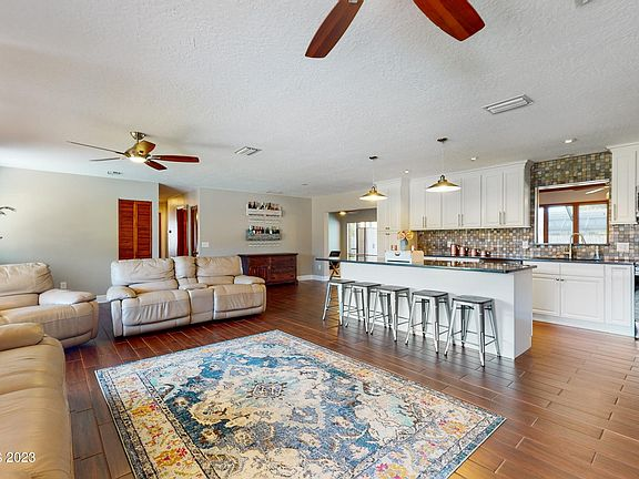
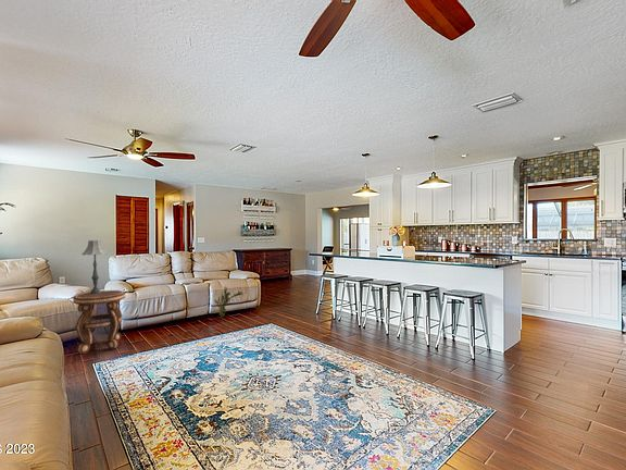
+ table lamp (95, 267)
+ side table (100, 319)
+ decorative plant (225, 304)
